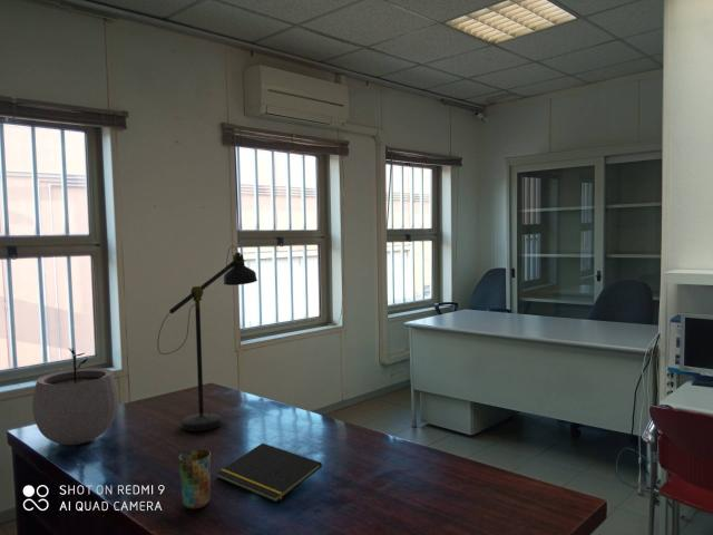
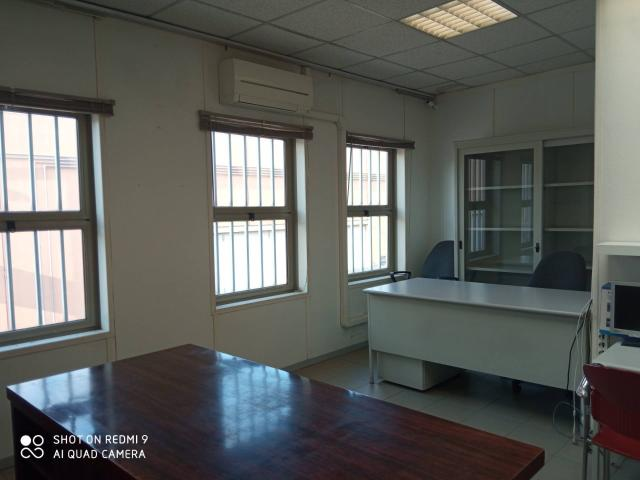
- plant pot (76, 393)
- cup (195, 479)
- desk lamp (199, 333)
- notepad (268, 469)
